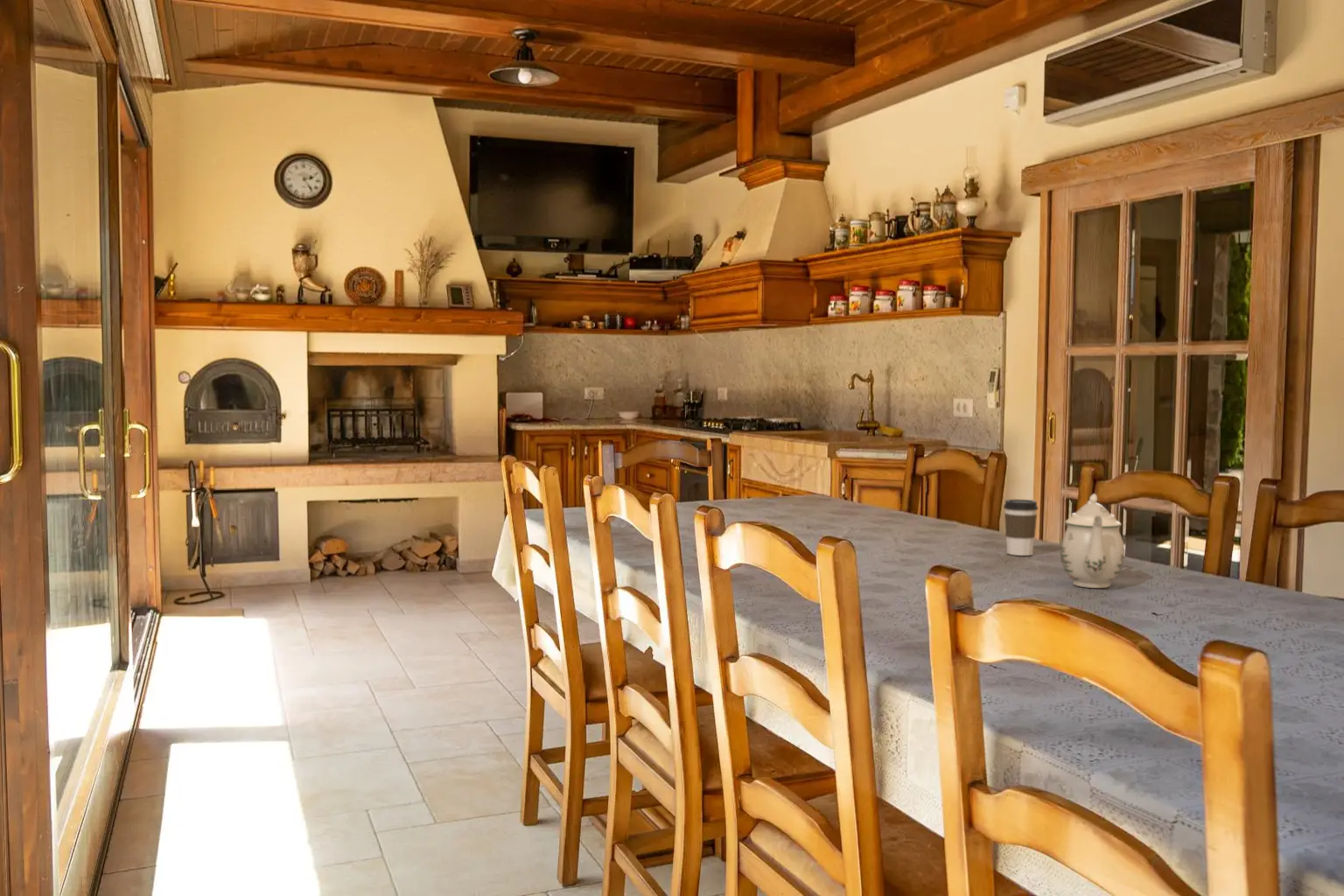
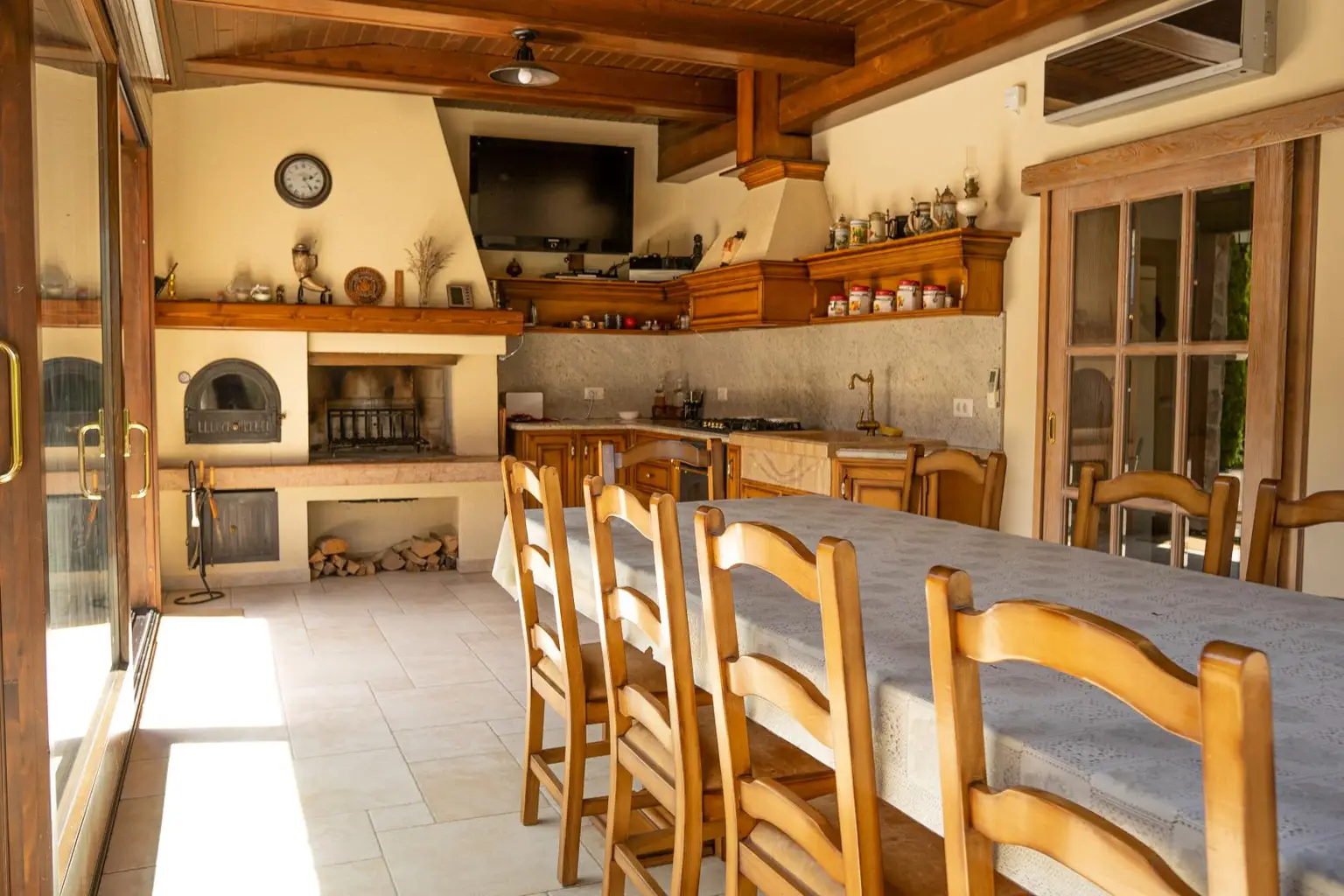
- teapot (1092, 540)
- coffee cup (1020, 527)
